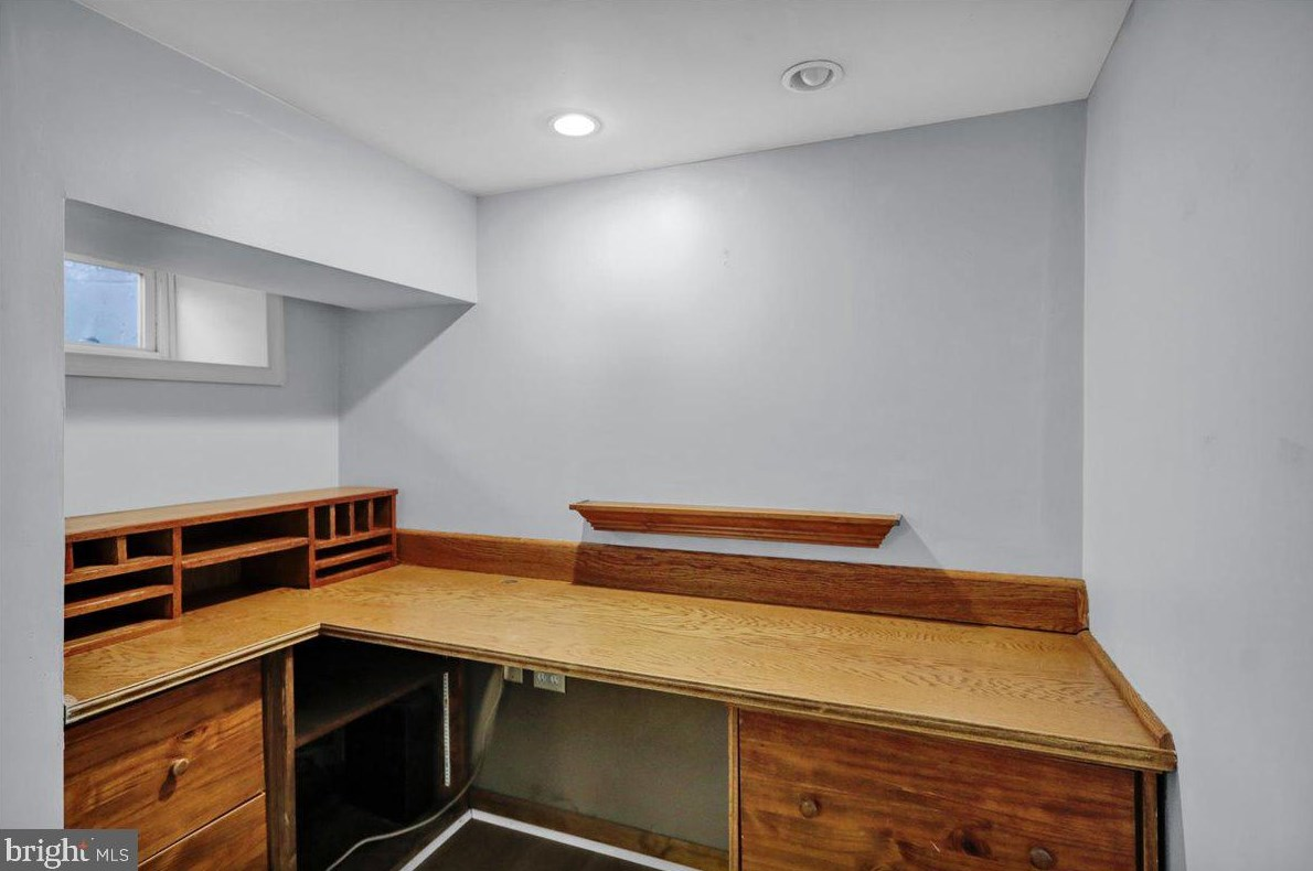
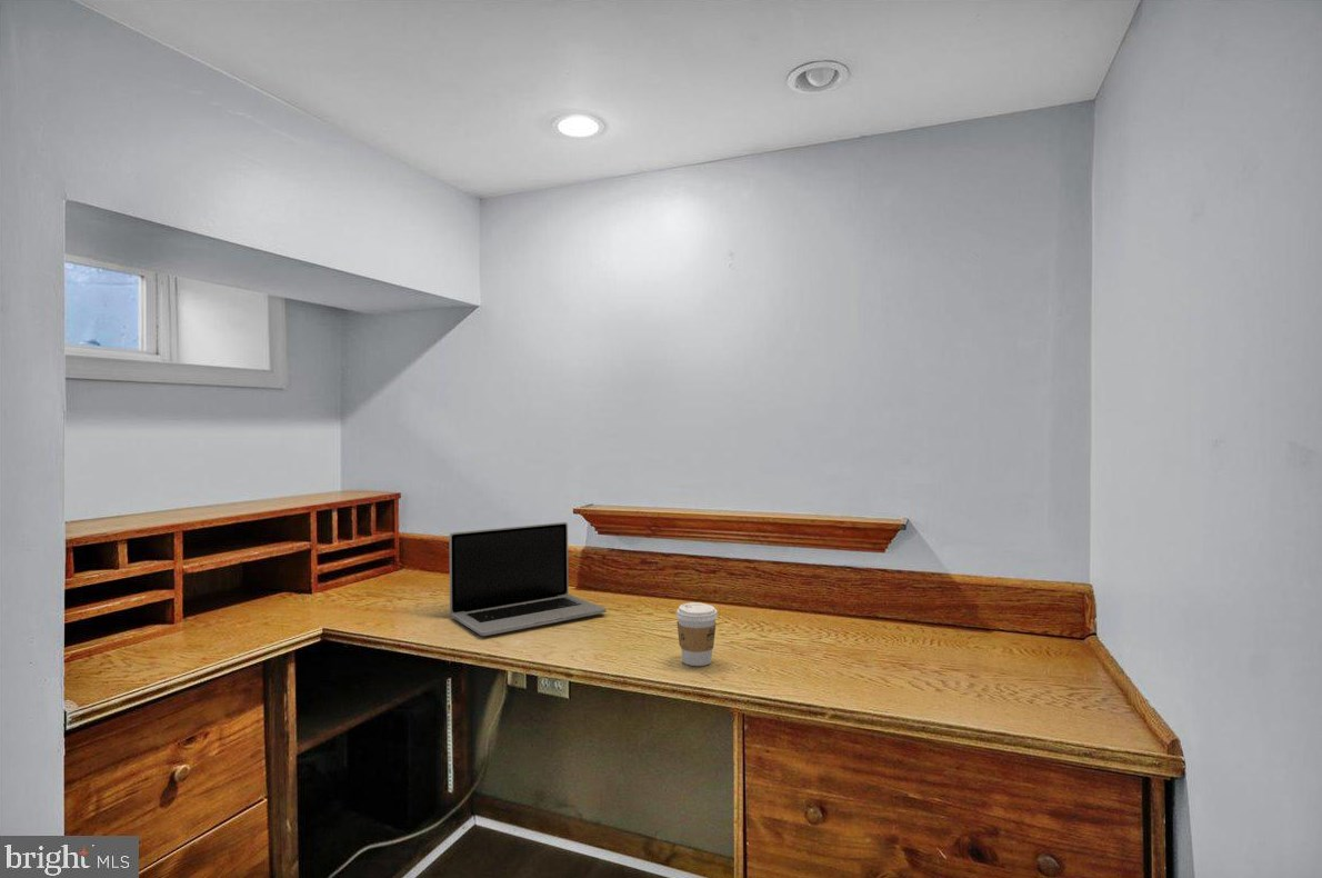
+ coffee cup (697, 632)
+ laptop (529, 573)
